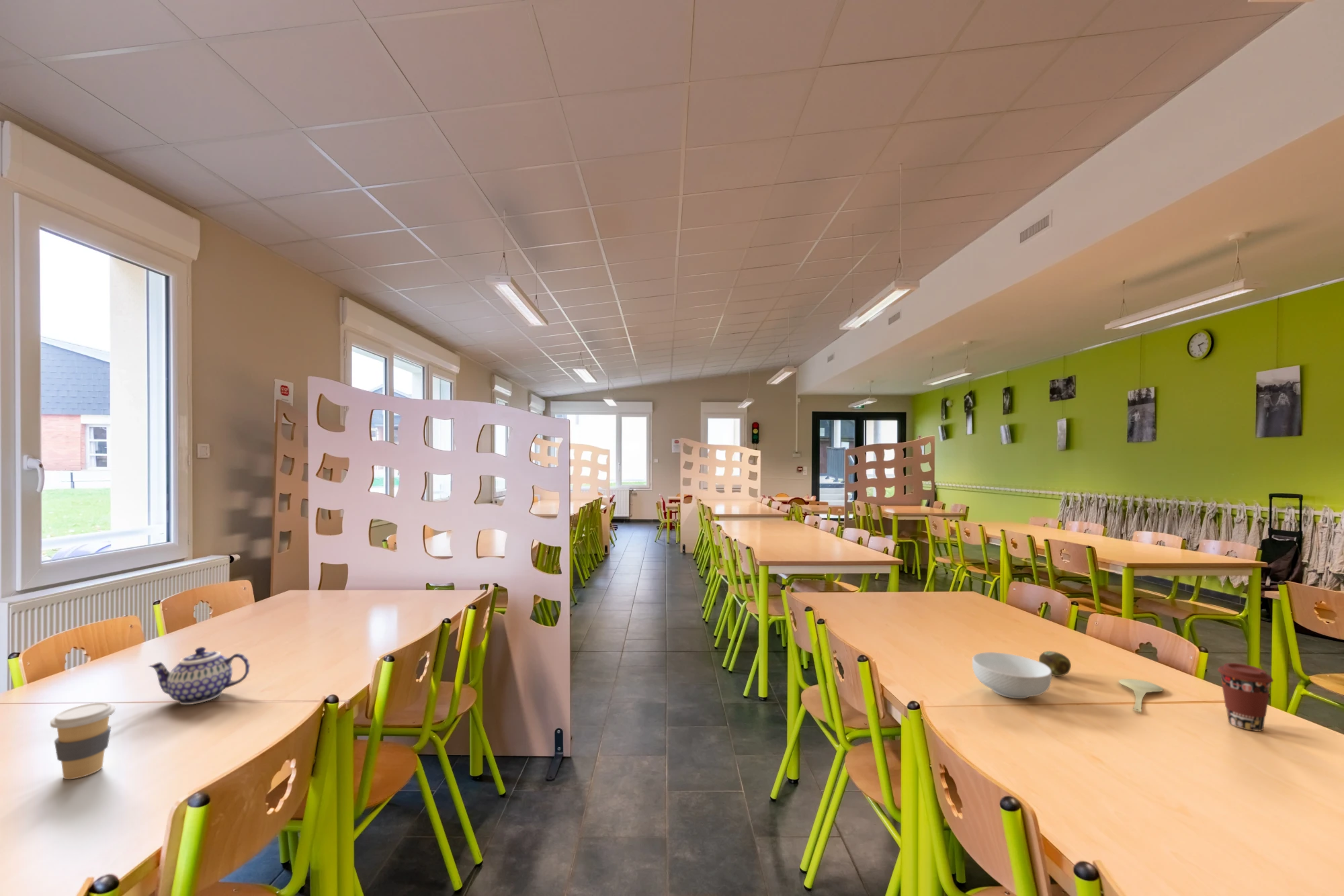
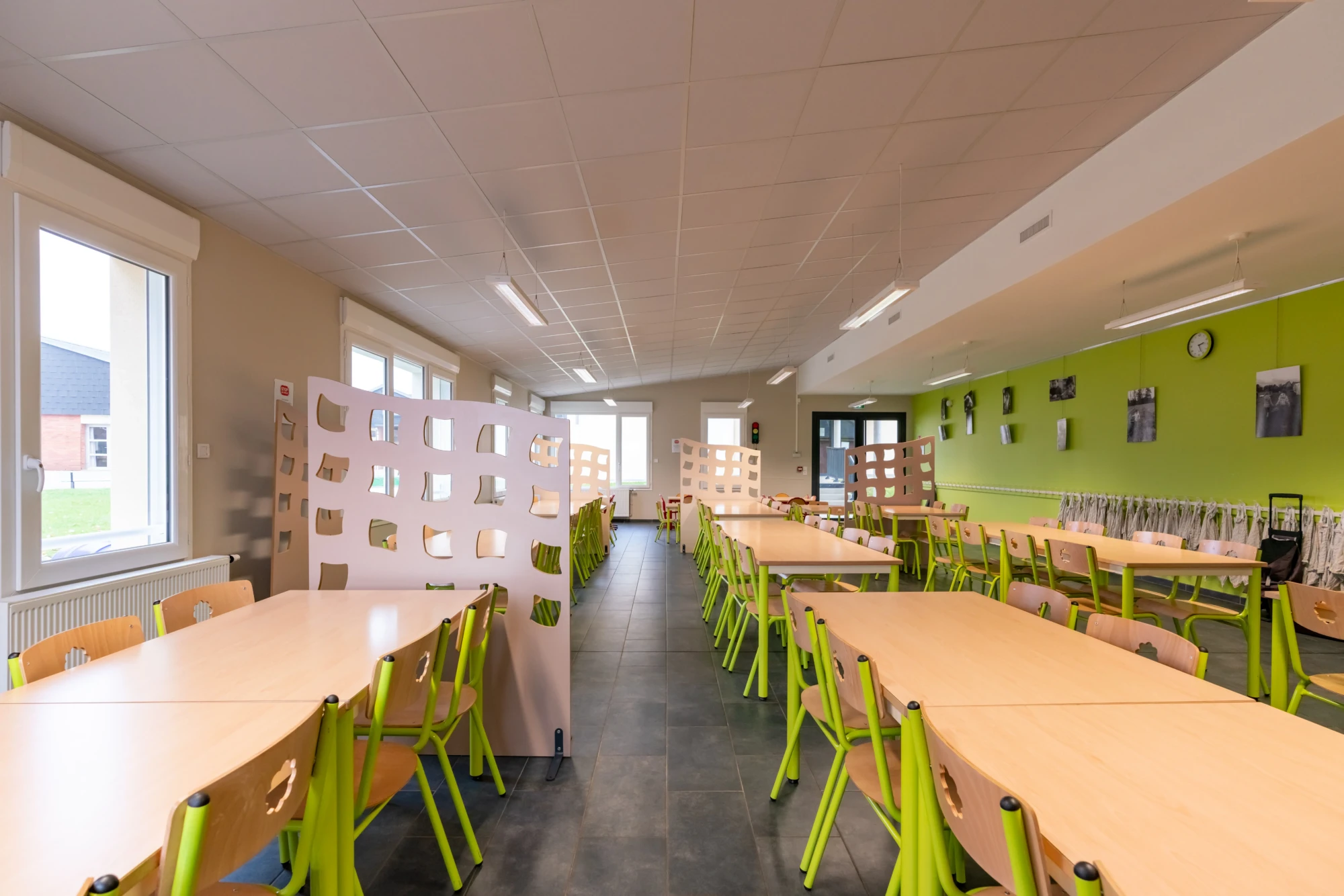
- coffee cup (83, 741)
- cereal bowl (1011, 678)
- spoon (1139, 694)
- teapot (200, 672)
- coffee cup (1245, 697)
- fruit (1054, 663)
